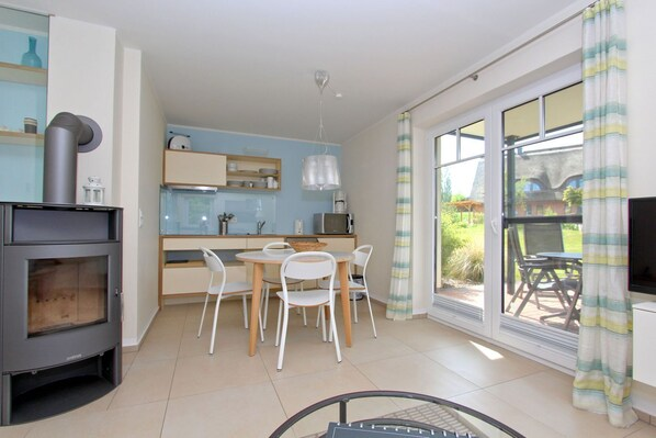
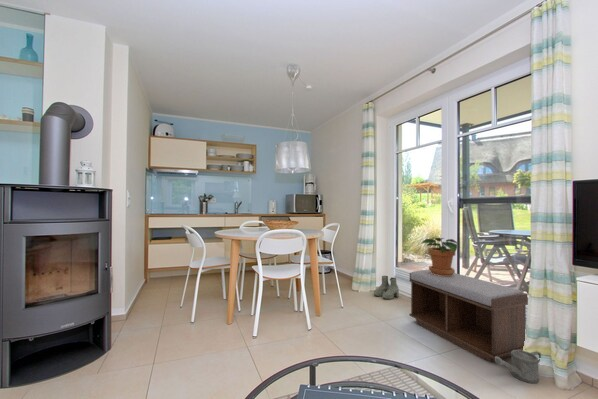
+ potted plant (441, 256)
+ bench (460, 307)
+ watering can (519, 365)
+ boots (386, 286)
